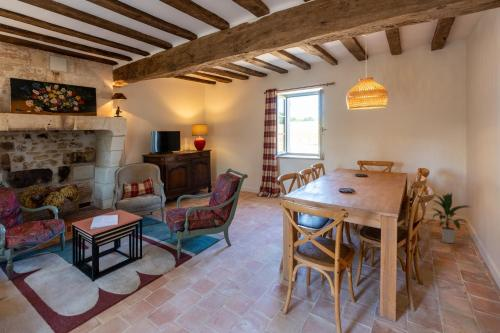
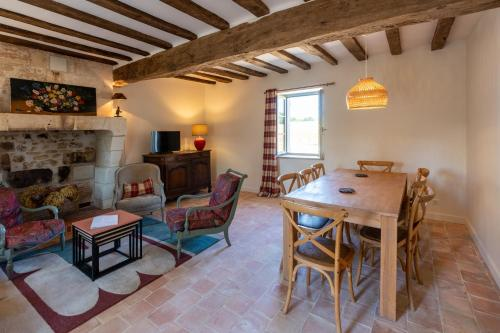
- indoor plant (445, 216)
